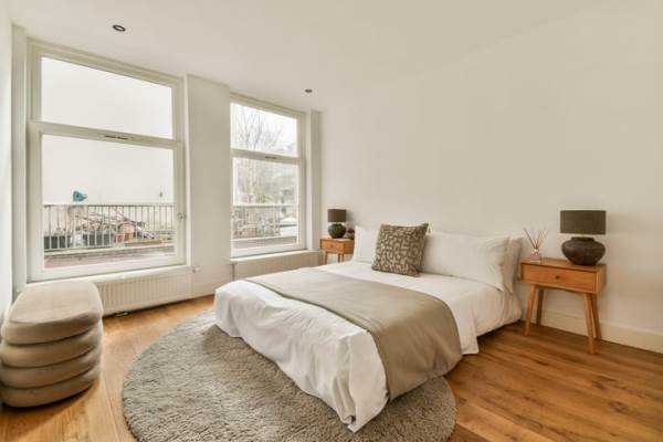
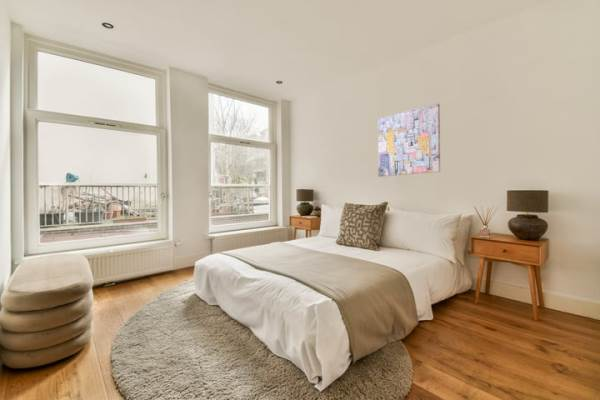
+ wall art (406, 143)
